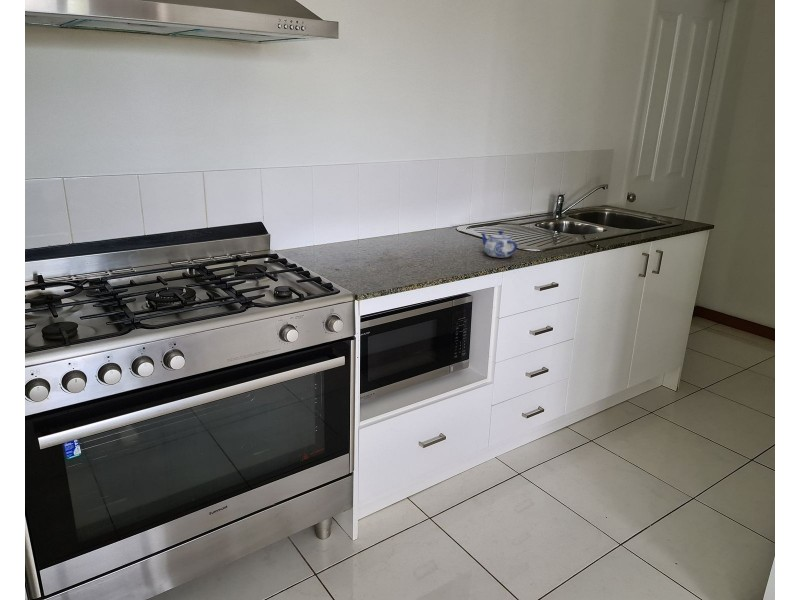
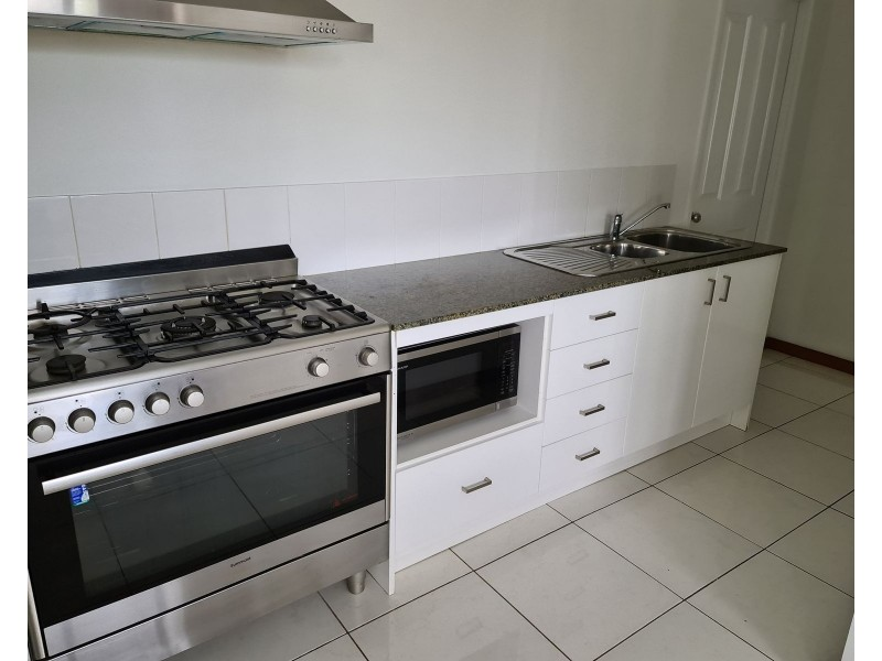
- teapot (497, 242)
